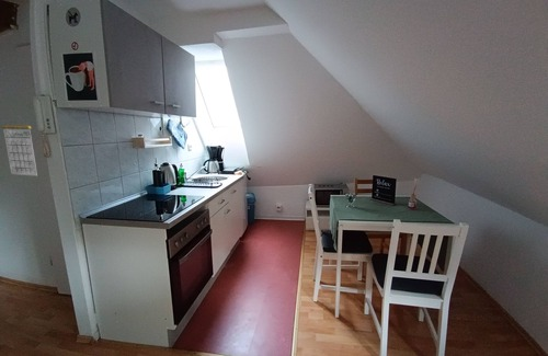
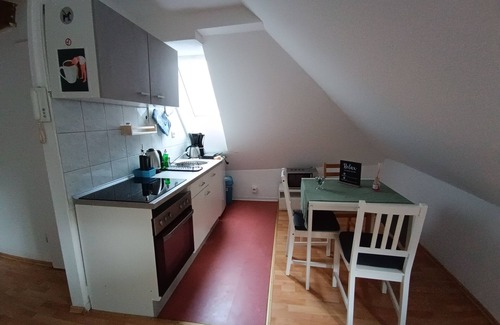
- calendar (19, 145)
